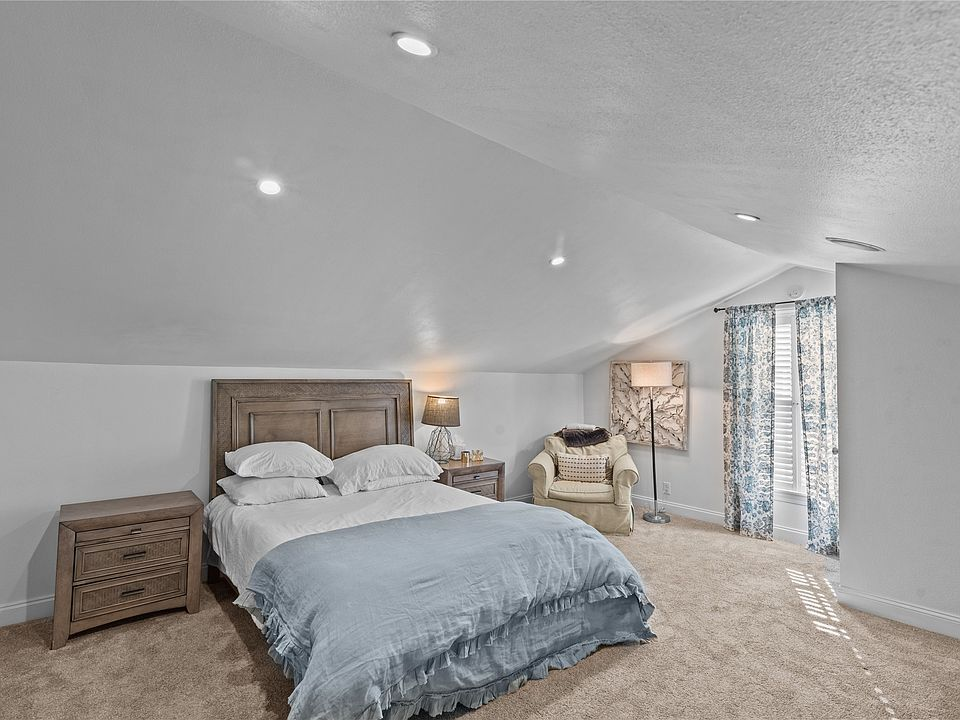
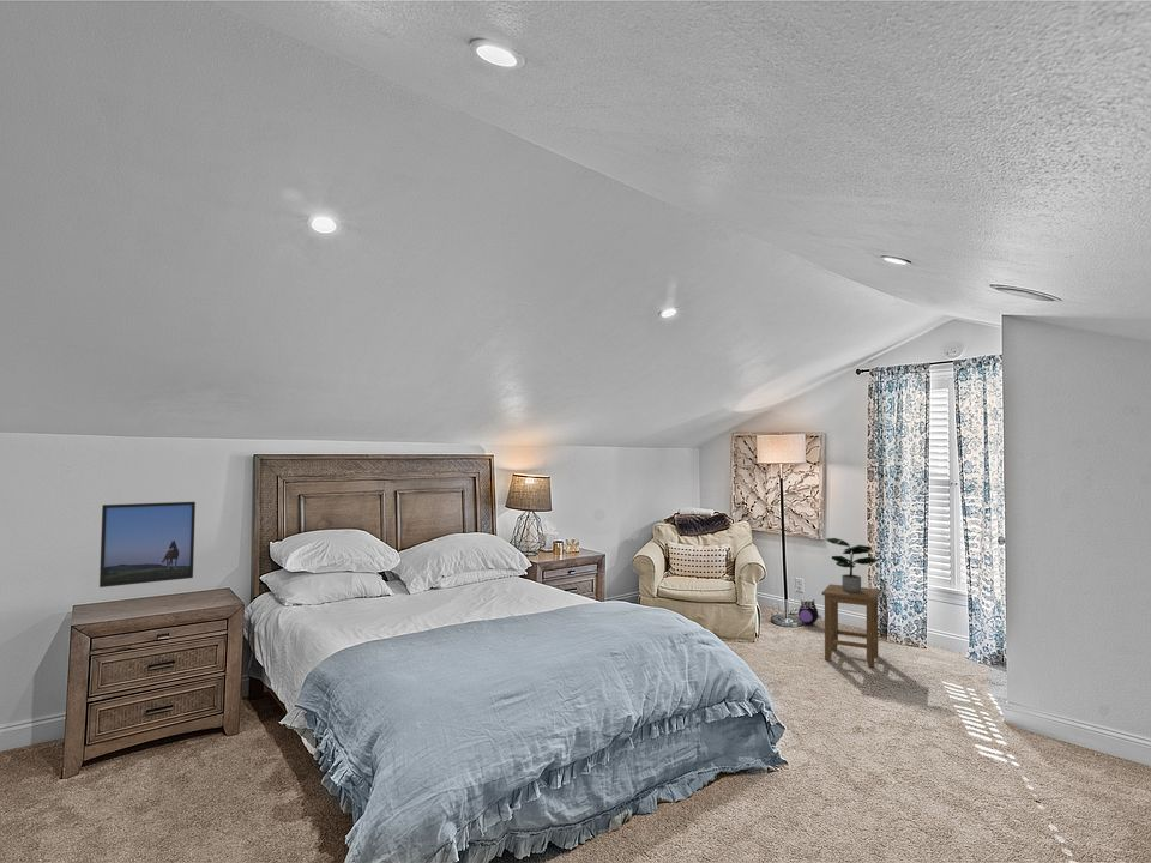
+ plush toy (809, 611)
+ potted plant (850, 563)
+ stool (851, 632)
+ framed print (149, 542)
